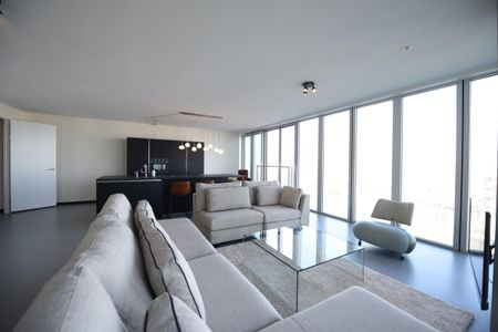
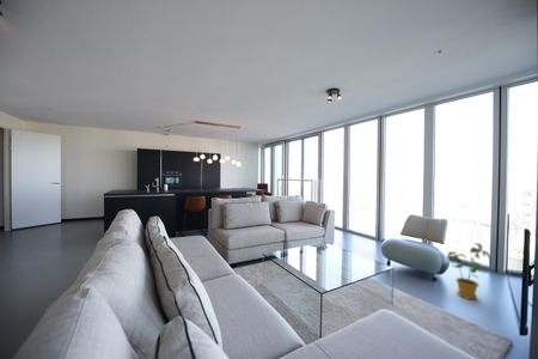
+ house plant (469, 272)
